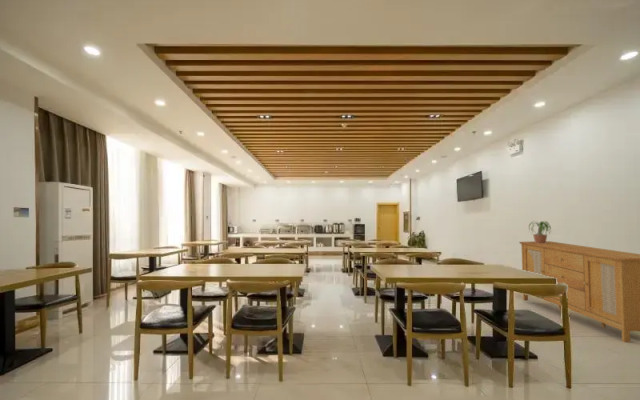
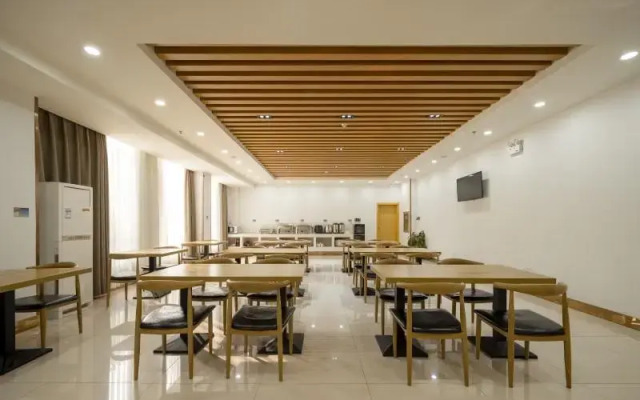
- potted plant (543, 231)
- sideboard (578, 283)
